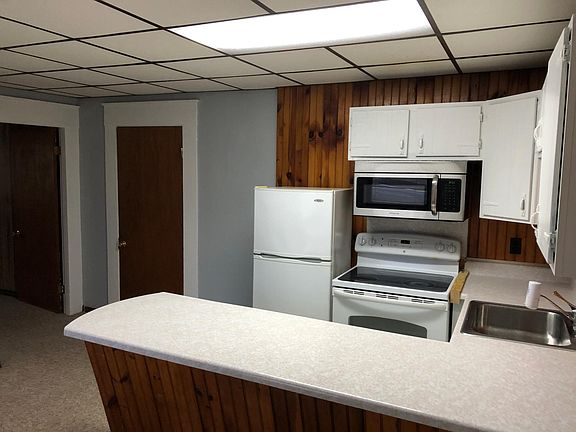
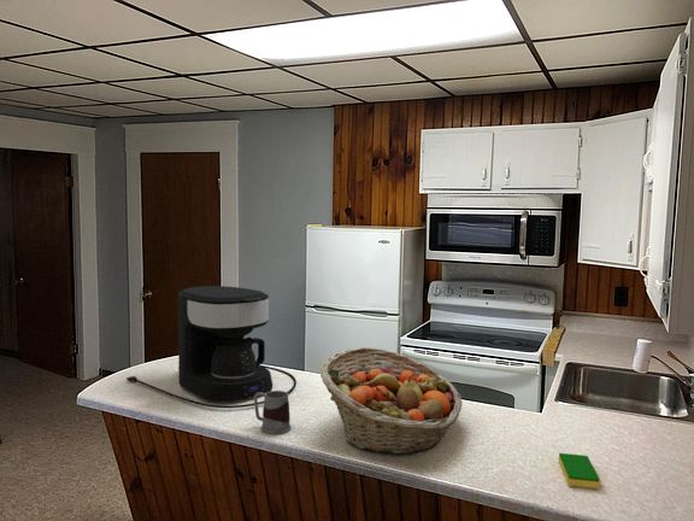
+ coffee maker (224, 336)
+ fruit basket (392, 396)
+ mug (271, 410)
+ dish sponge (577, 469)
